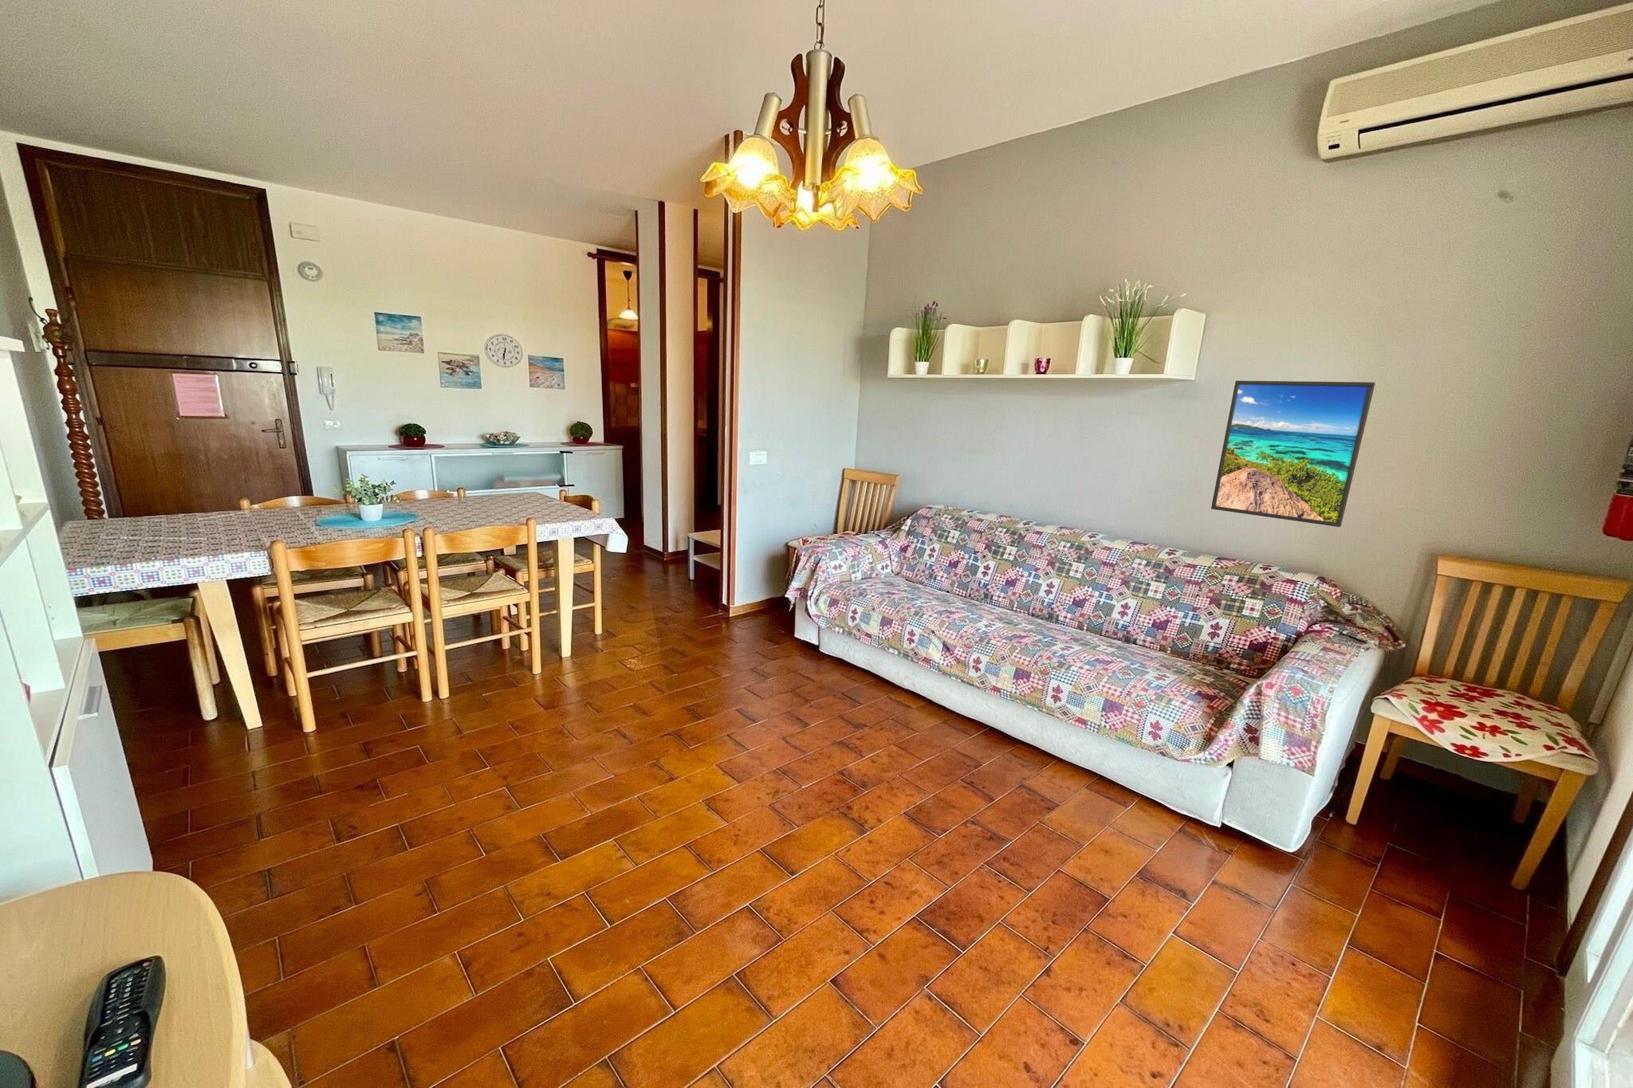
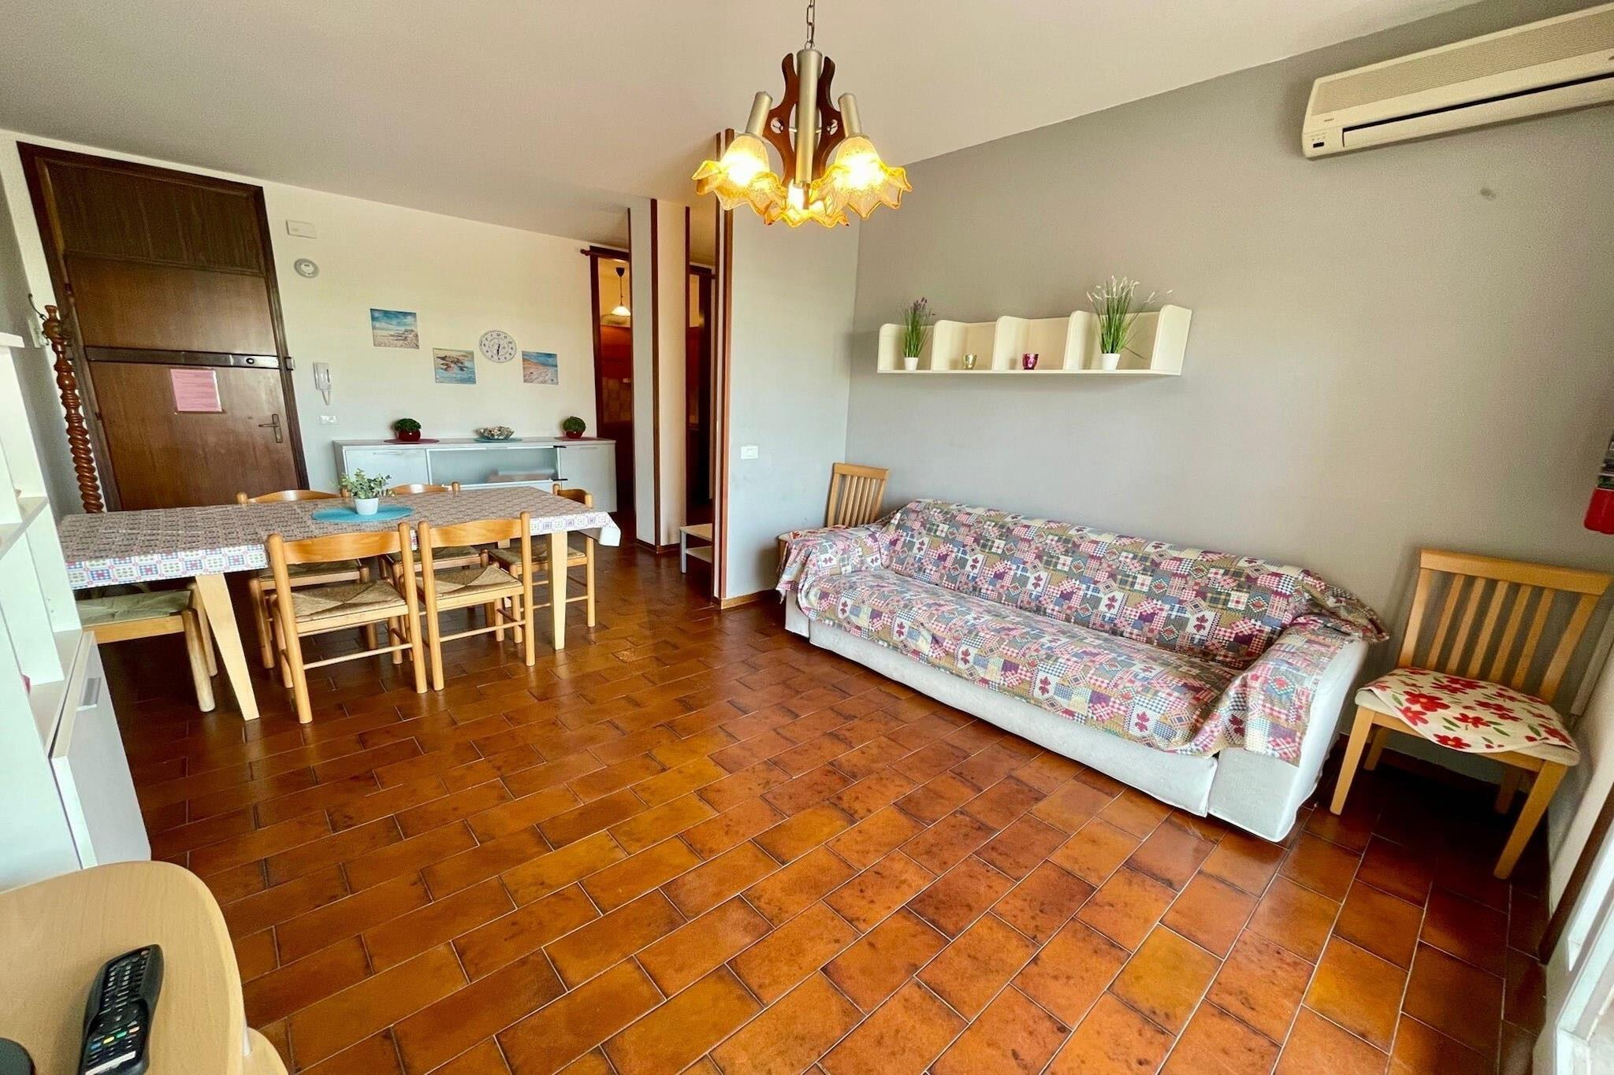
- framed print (1286, 450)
